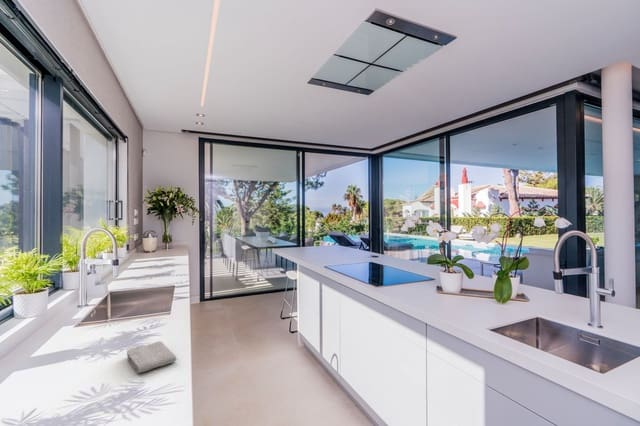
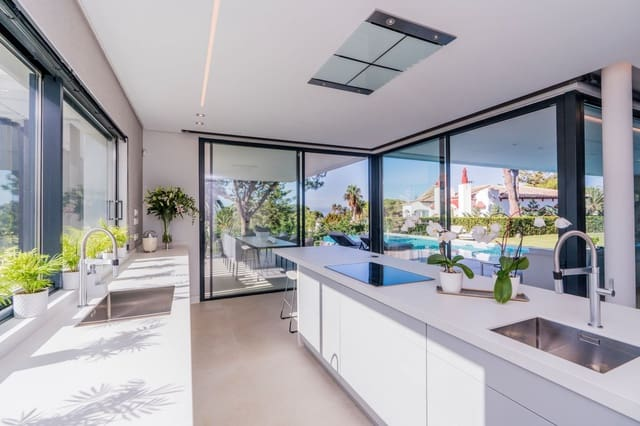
- washcloth (150, 355)
